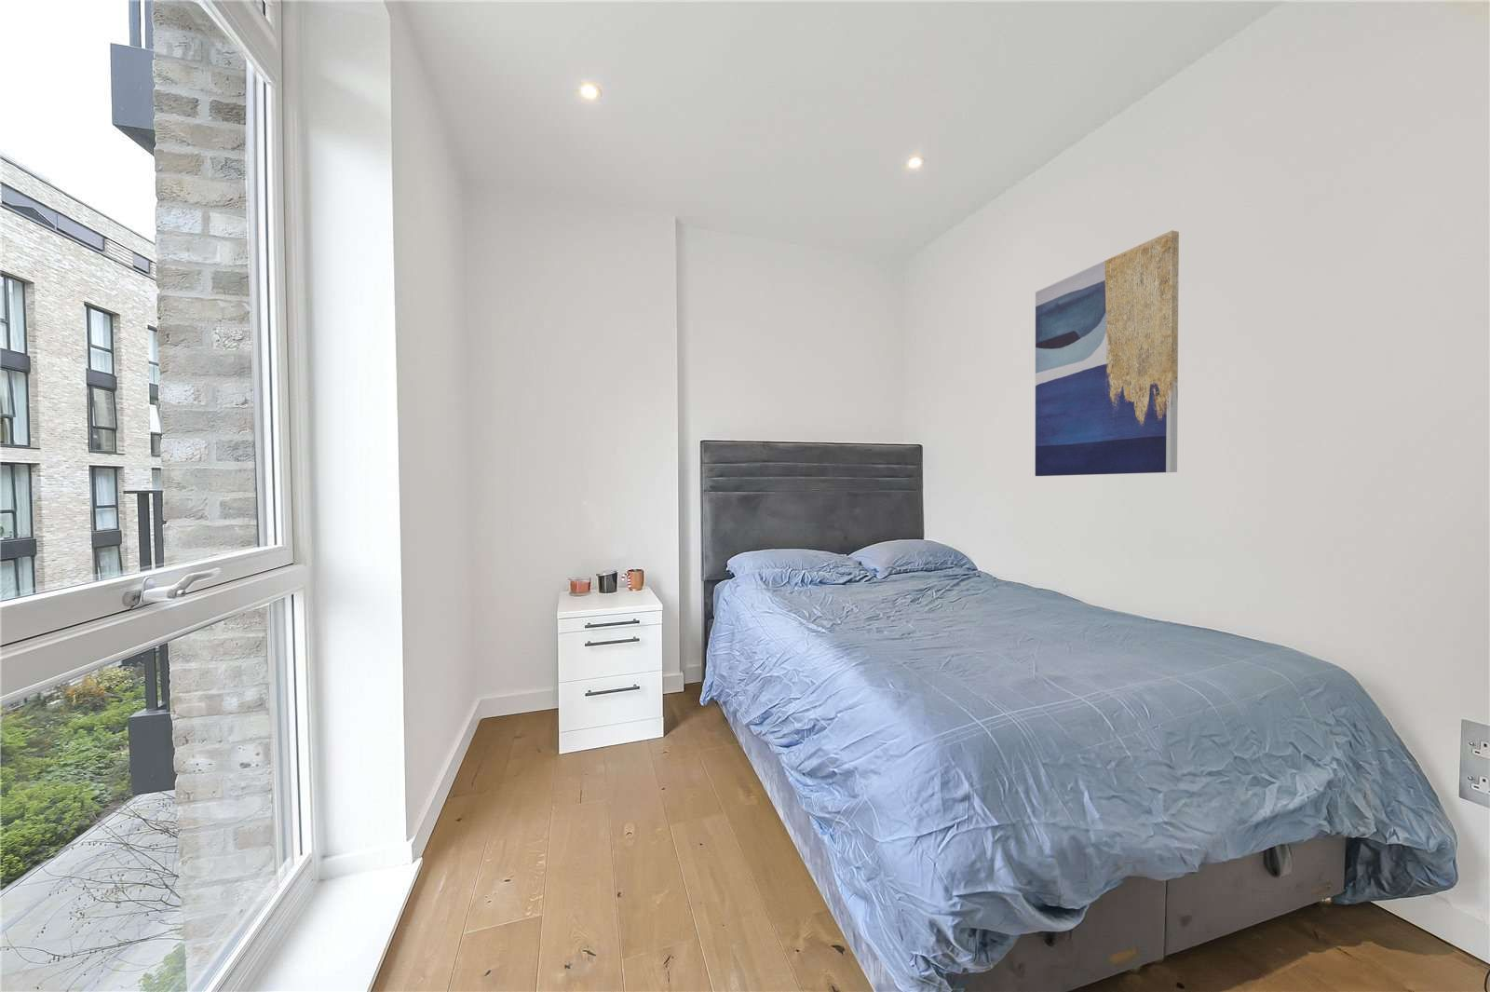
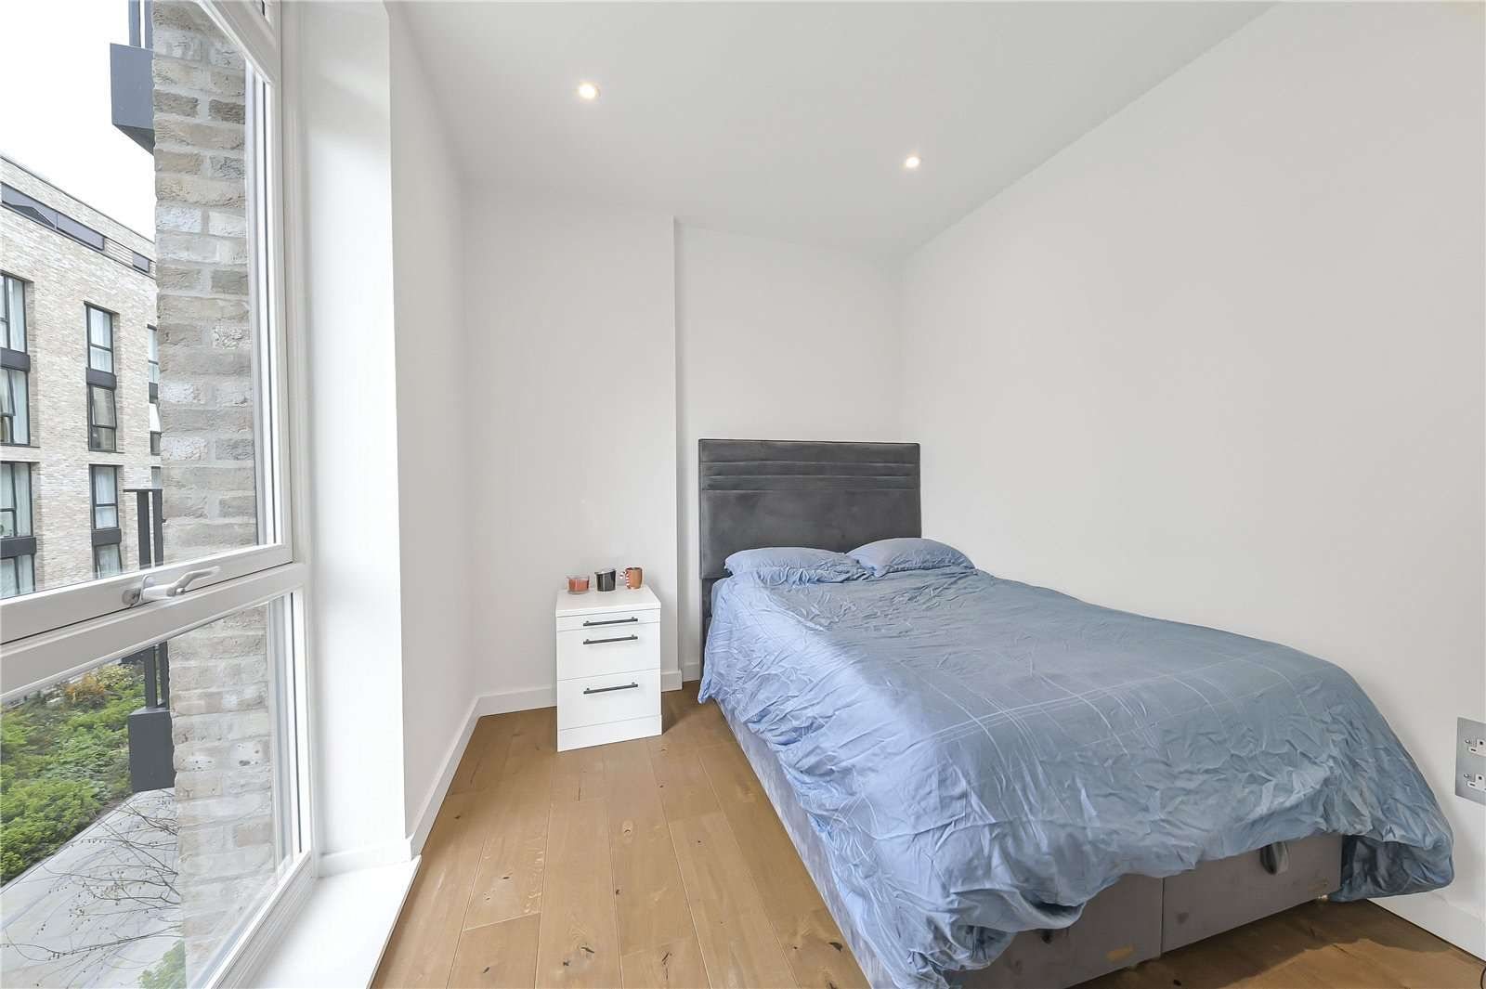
- wall art (1097, 370)
